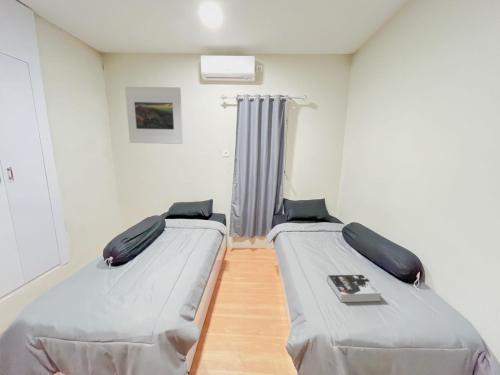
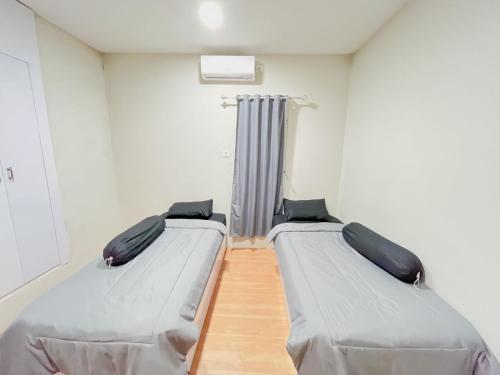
- book (352, 287)
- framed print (154, 116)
